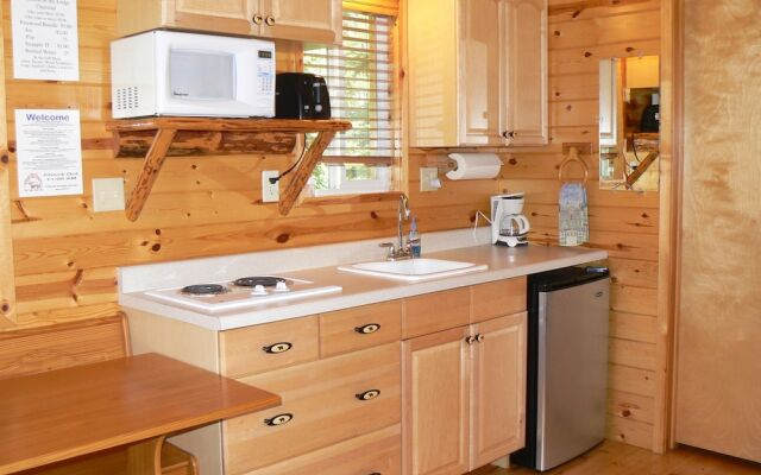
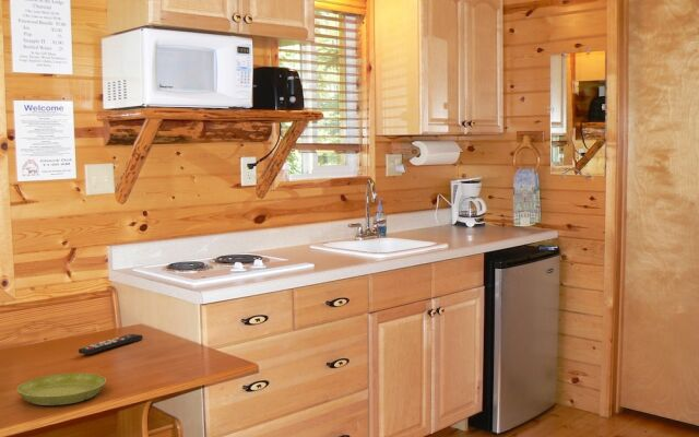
+ remote control (111, 343)
+ saucer (62, 389)
